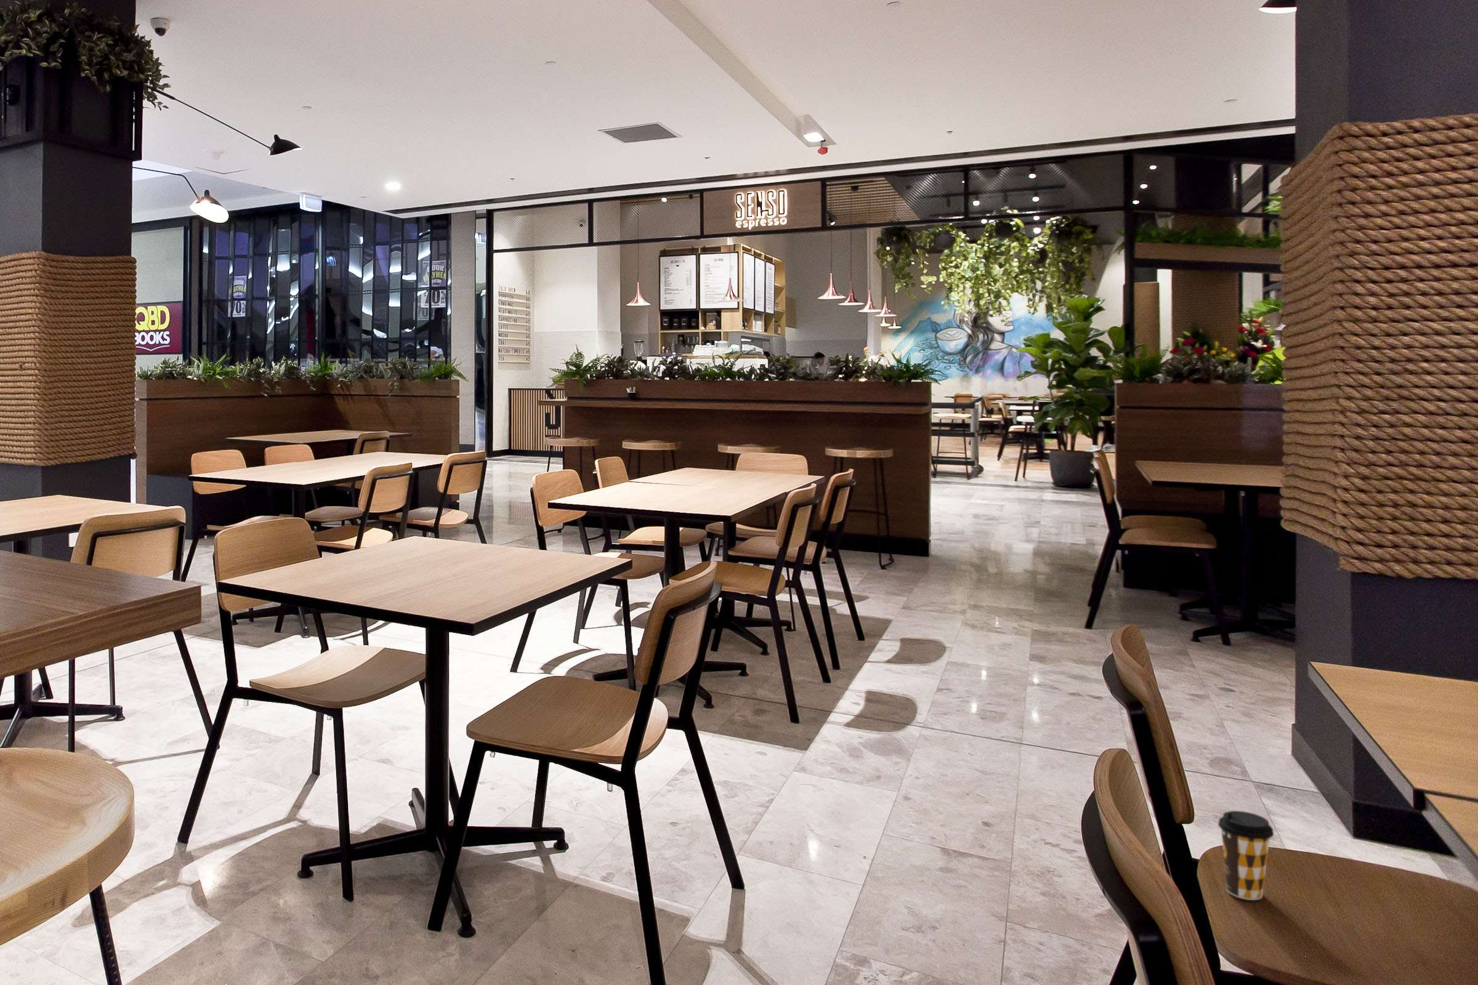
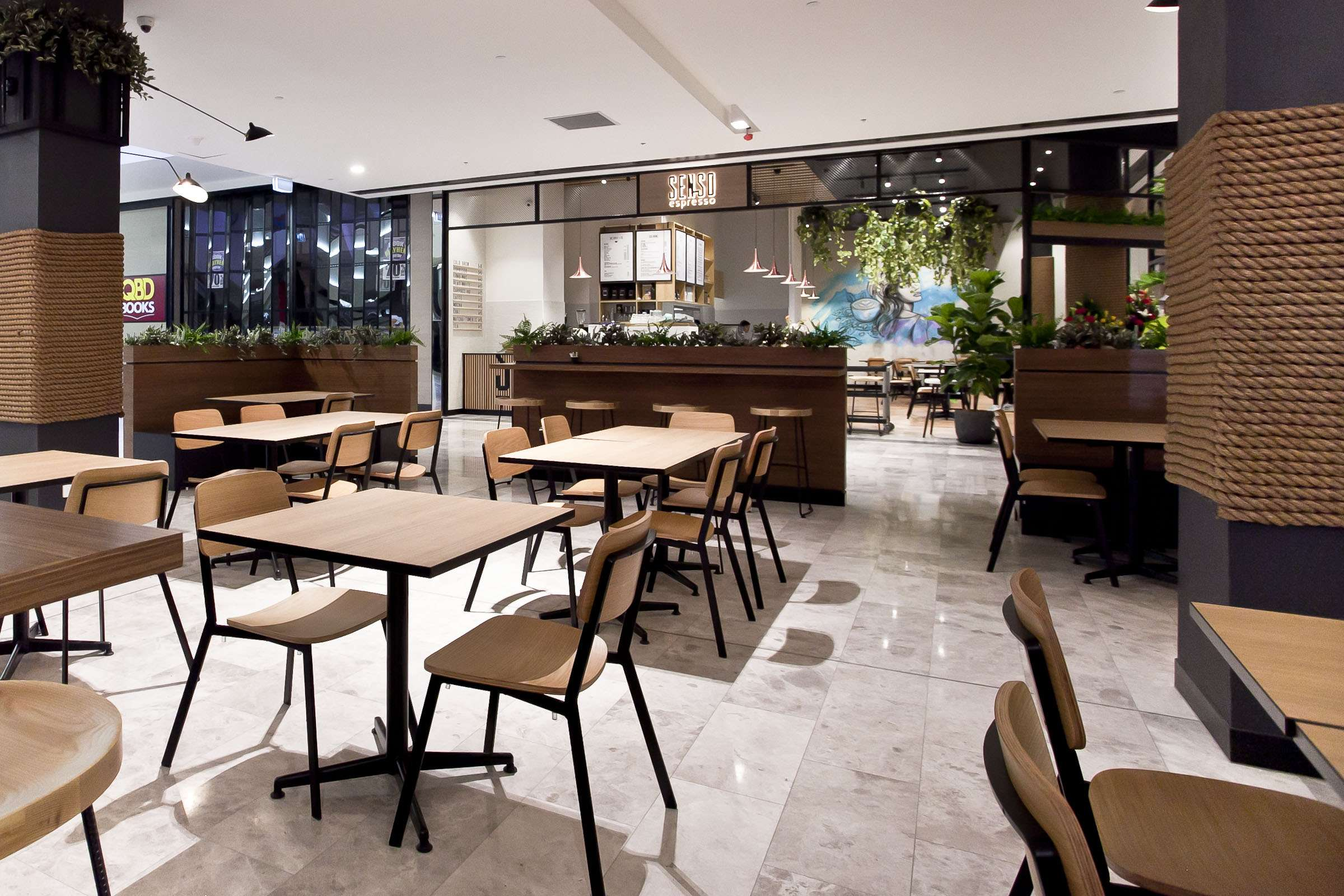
- coffee cup (1245, 855)
